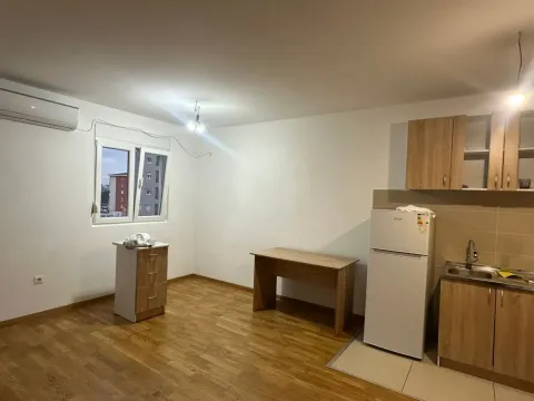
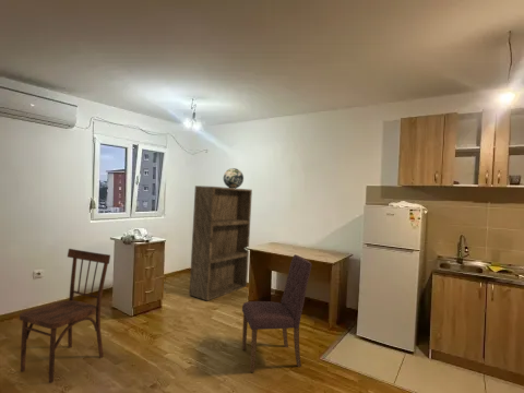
+ bookshelf (222, 239)
+ dining chair (64, 309)
+ globe (233, 178)
+ dining chair (274, 307)
